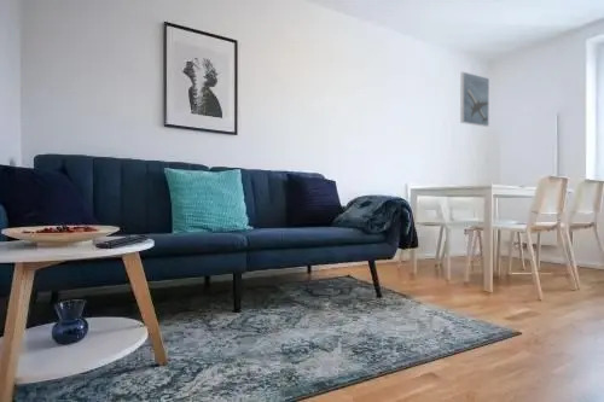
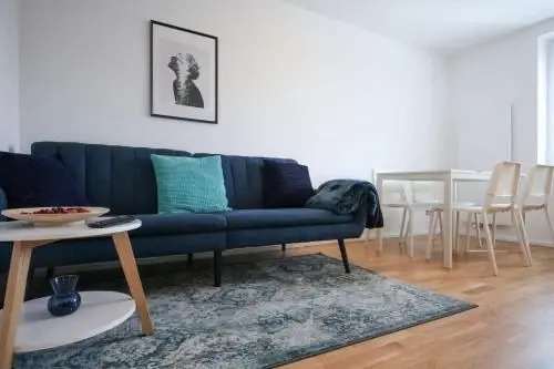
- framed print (475, 99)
